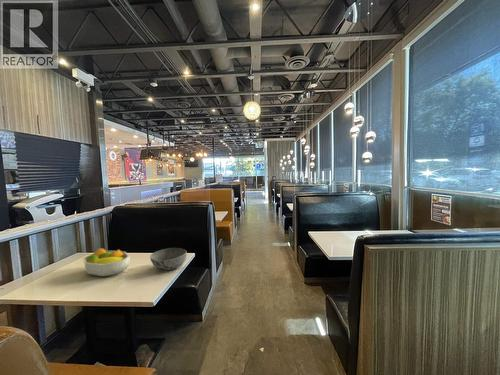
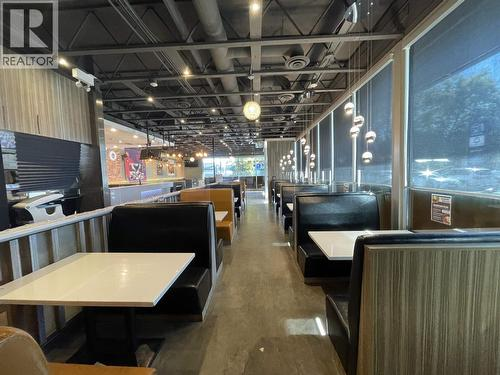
- bowl (169, 260)
- fruit bowl (106, 260)
